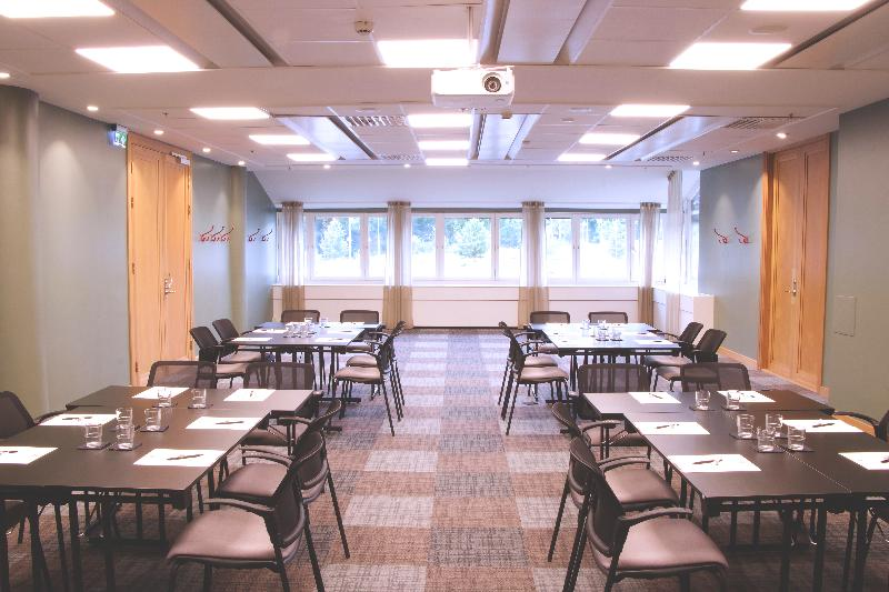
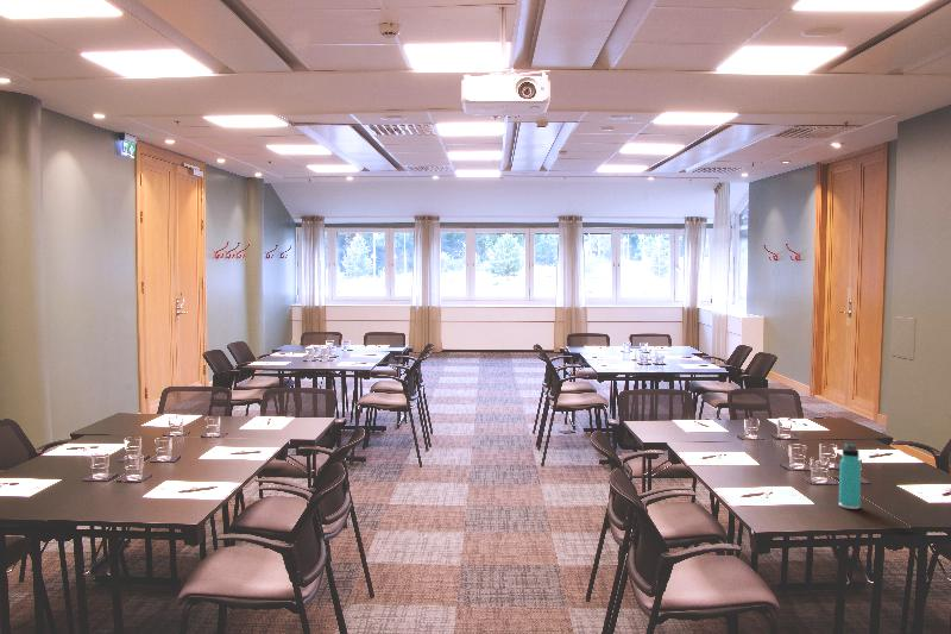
+ thermos bottle (850, 475)
